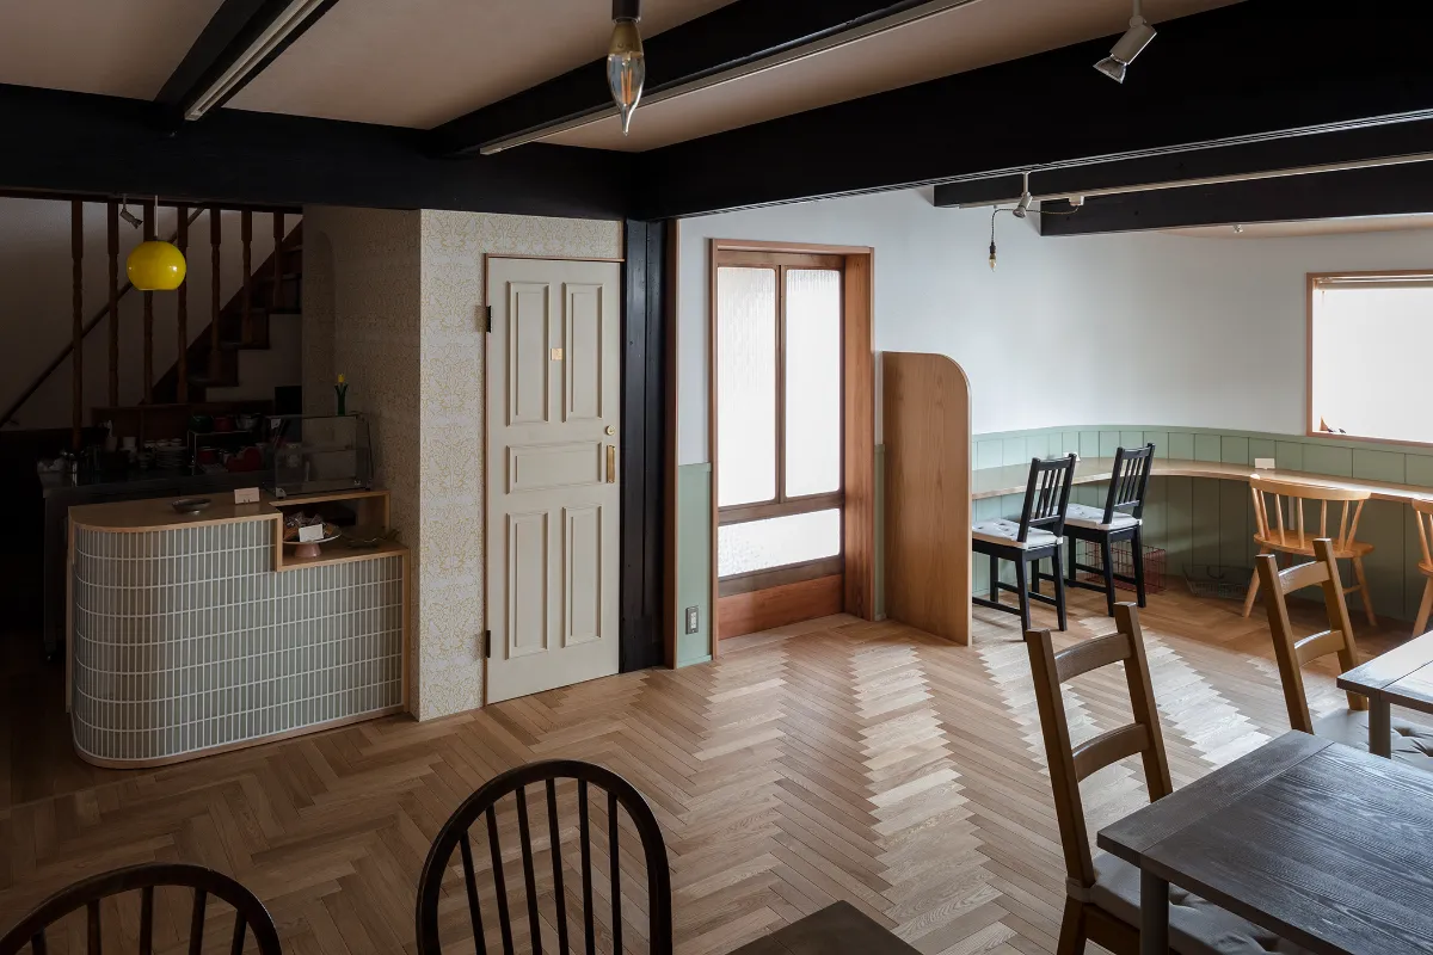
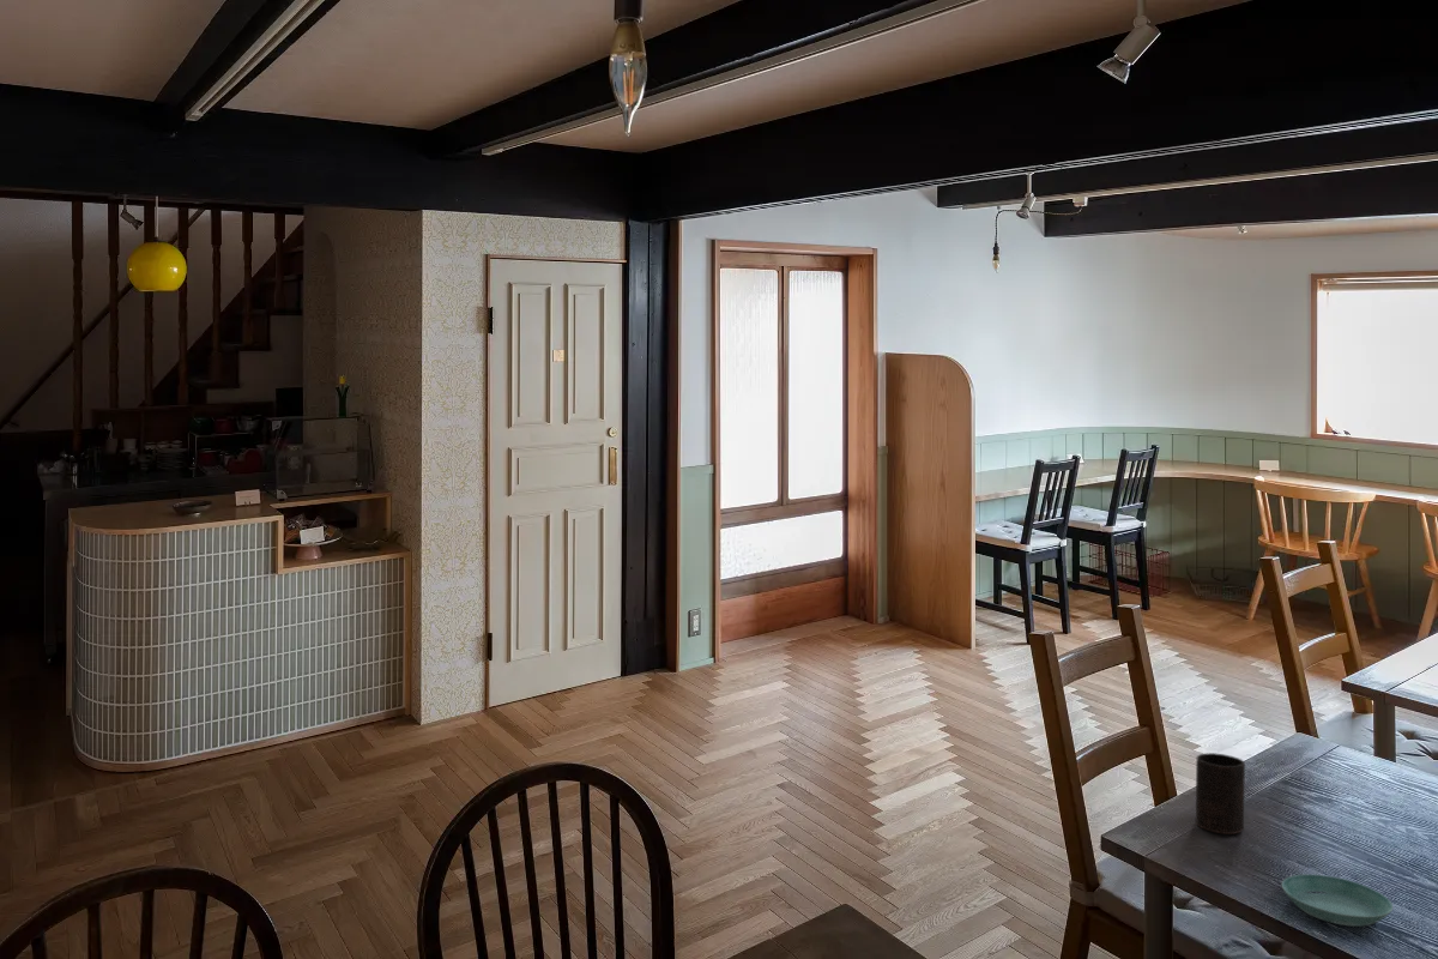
+ cup (1219, 792)
+ saucer (1335, 901)
